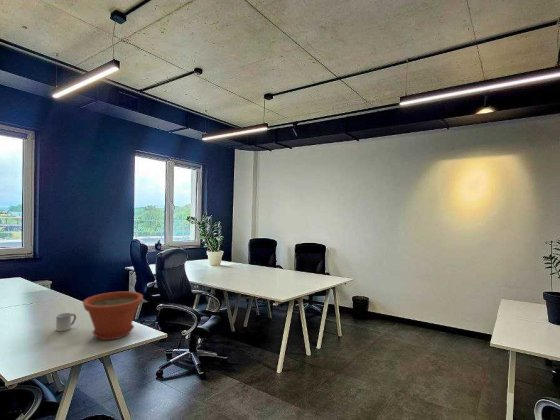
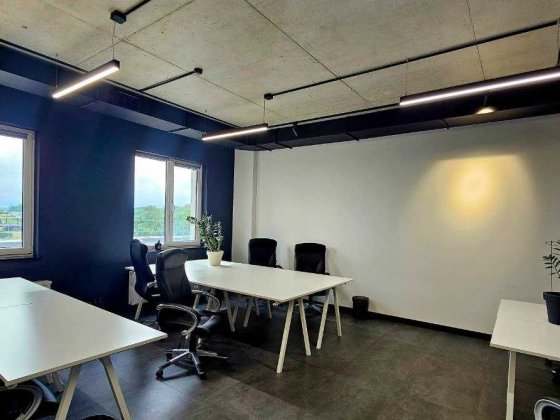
- cup (66, 321)
- plant pot (113, 316)
